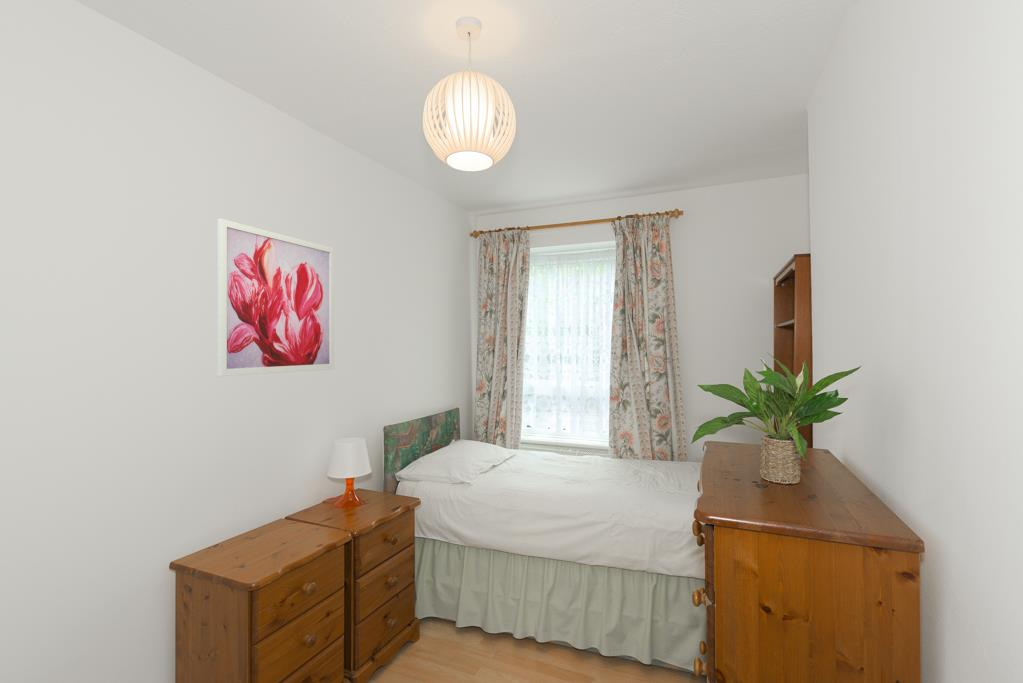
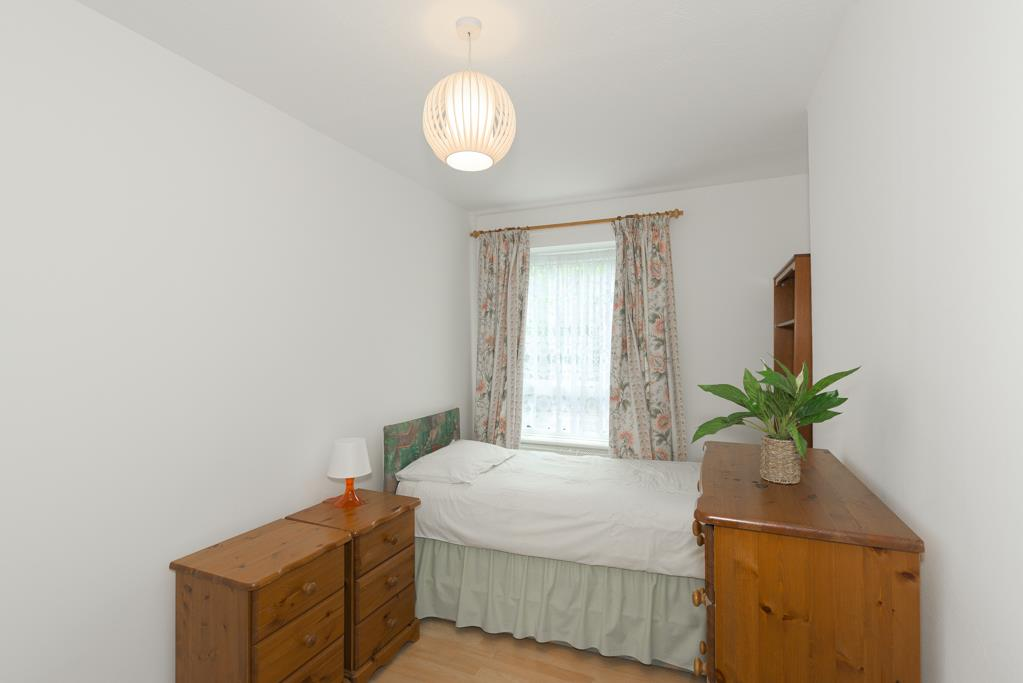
- wall art (283, 303)
